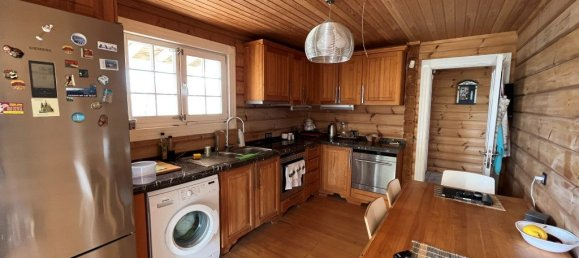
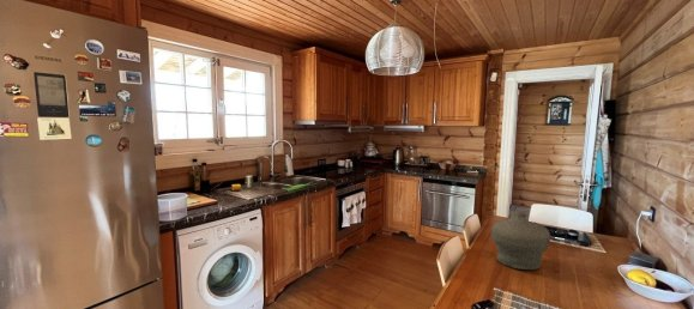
+ jar (519, 237)
